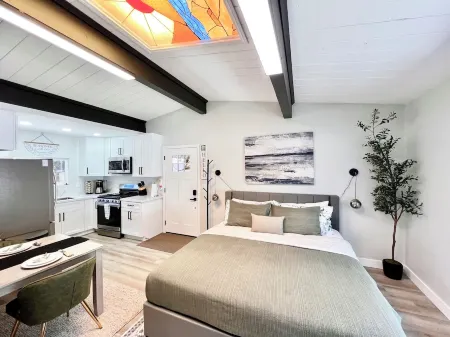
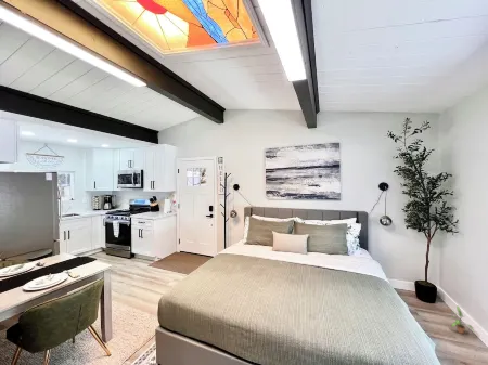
+ potted plant (460, 320)
